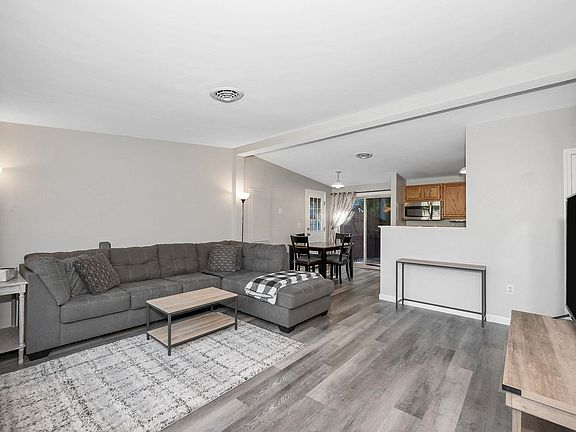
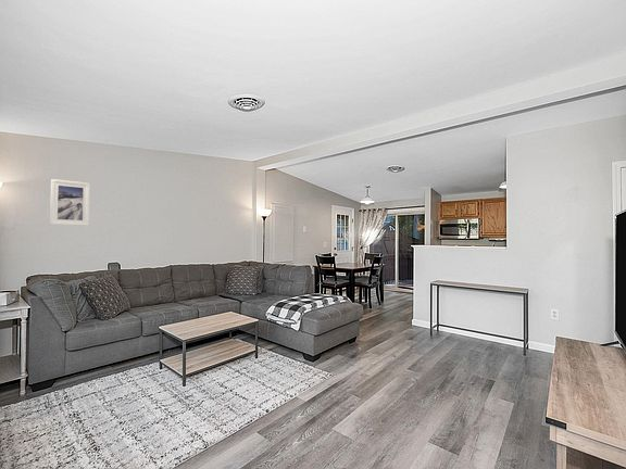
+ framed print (70, 203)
